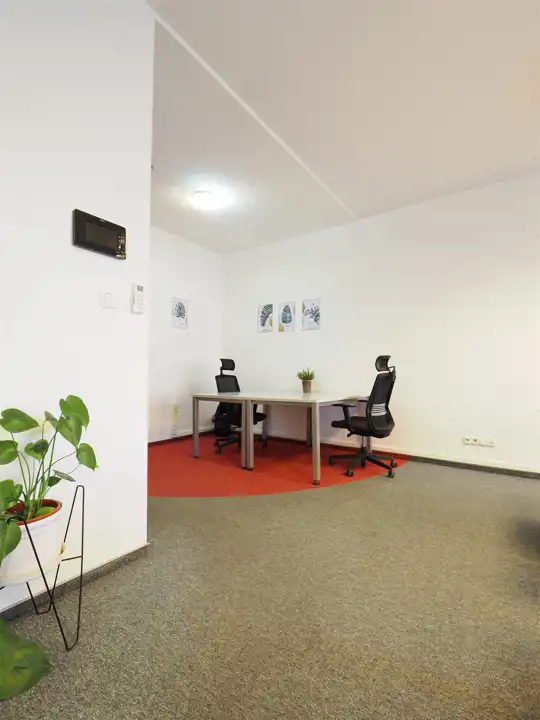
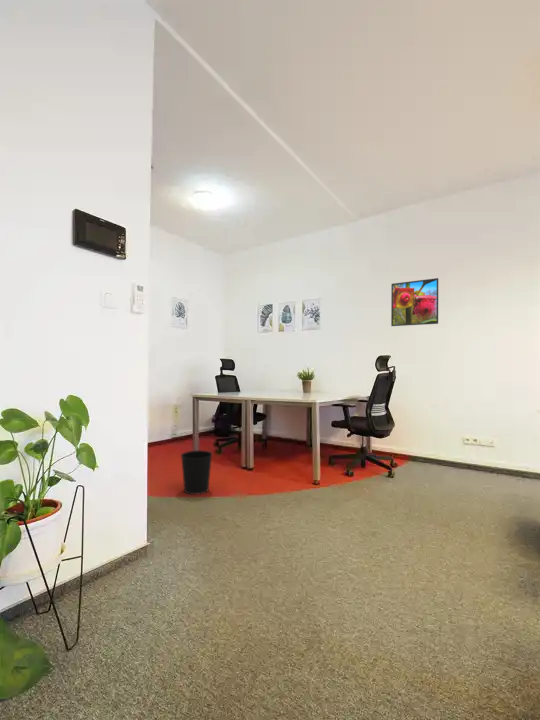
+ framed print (414, 303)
+ wastebasket (196, 472)
